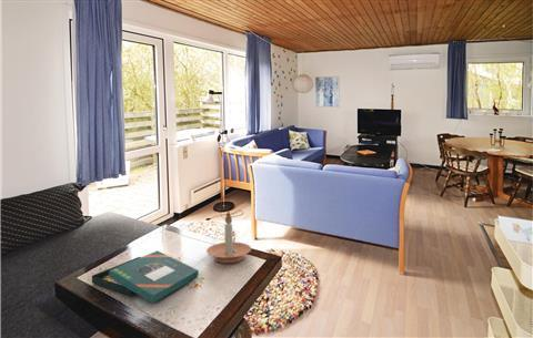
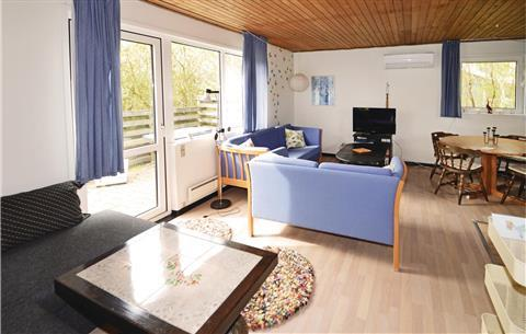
- board game (145, 270)
- candle holder (228, 234)
